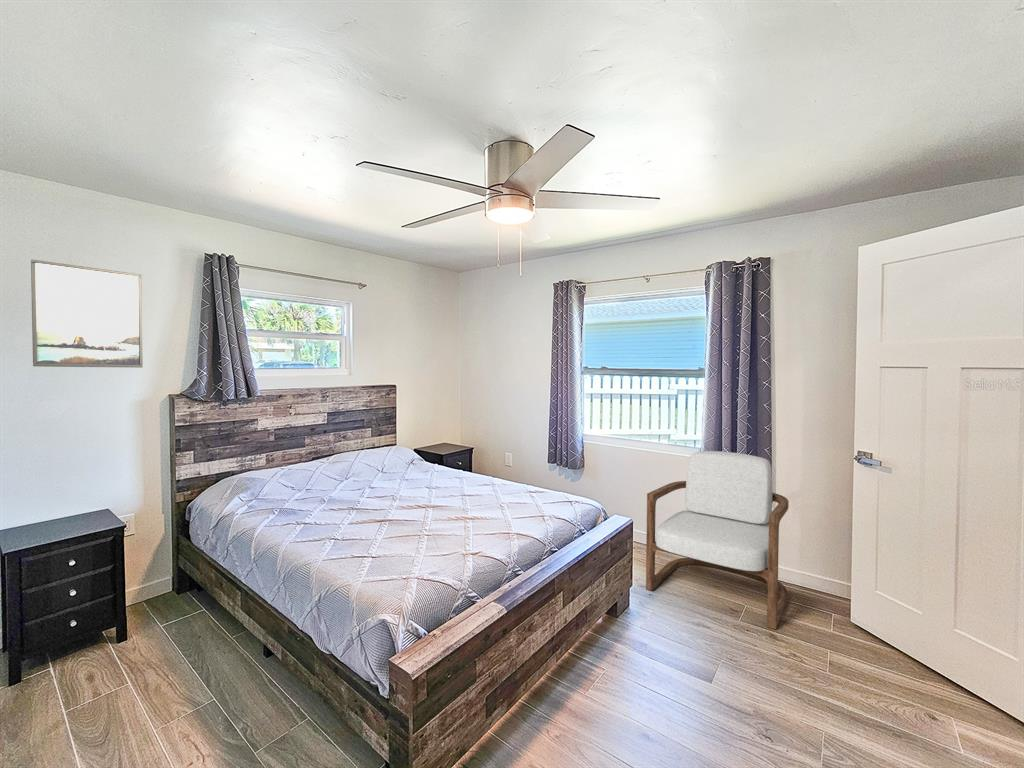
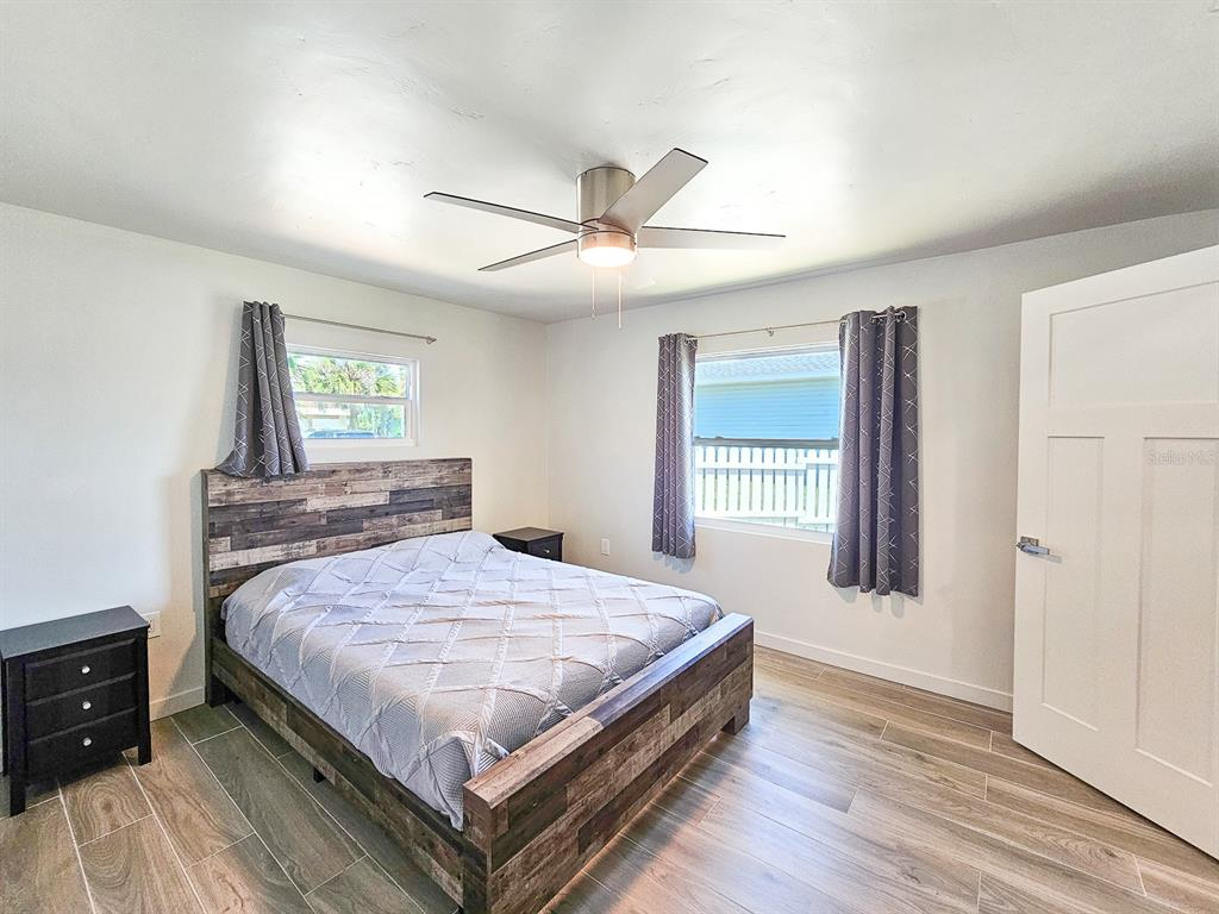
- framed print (90, 317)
- armchair (718, 524)
